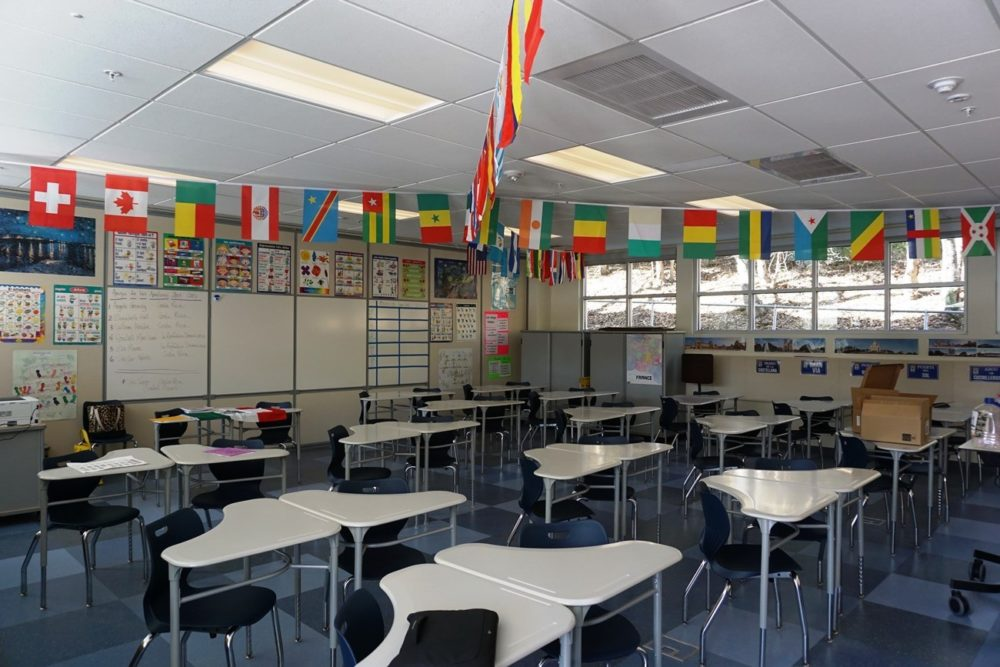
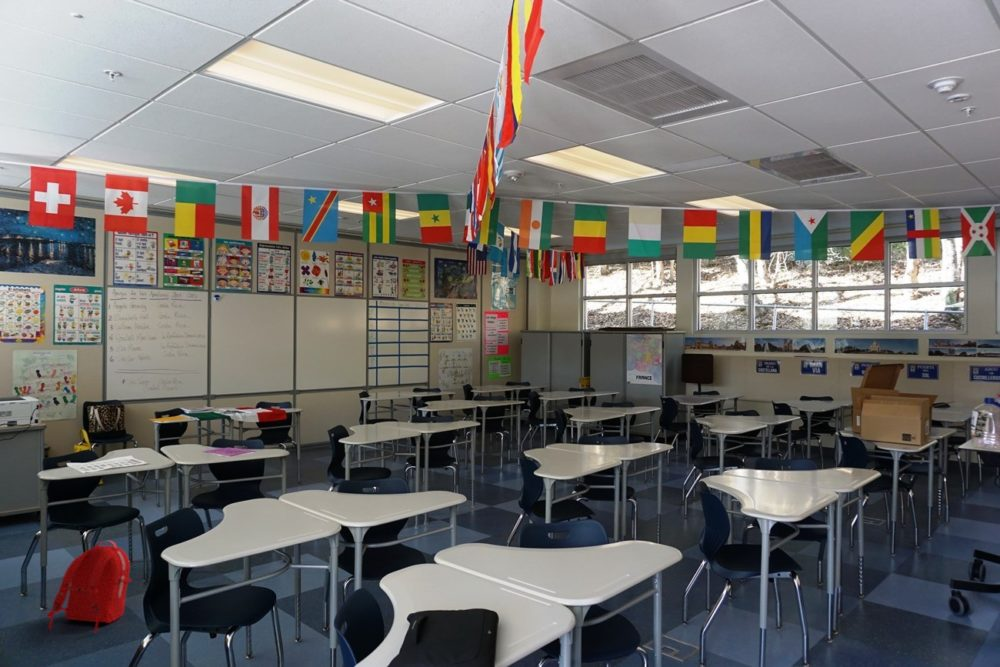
+ backpack (94, 582)
